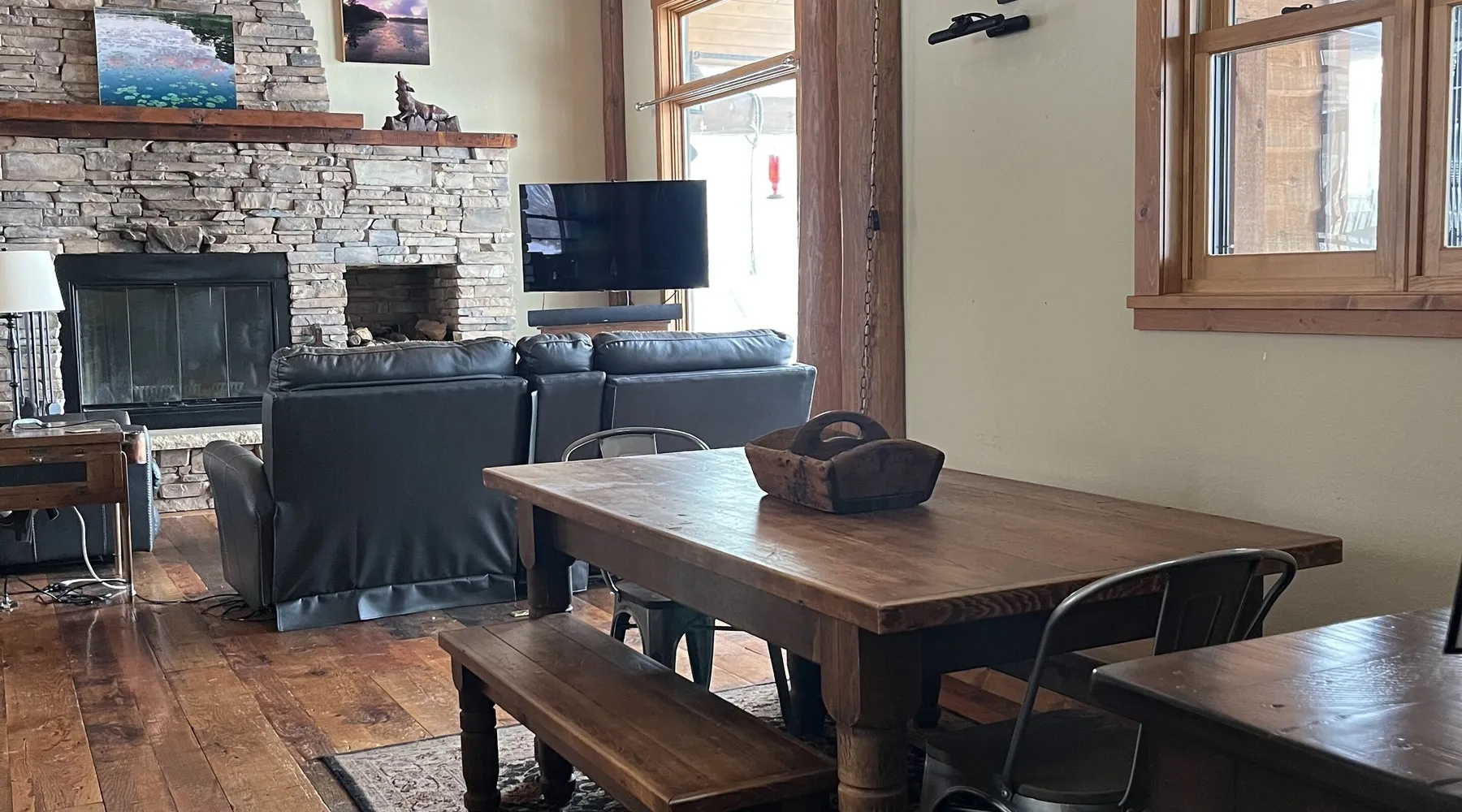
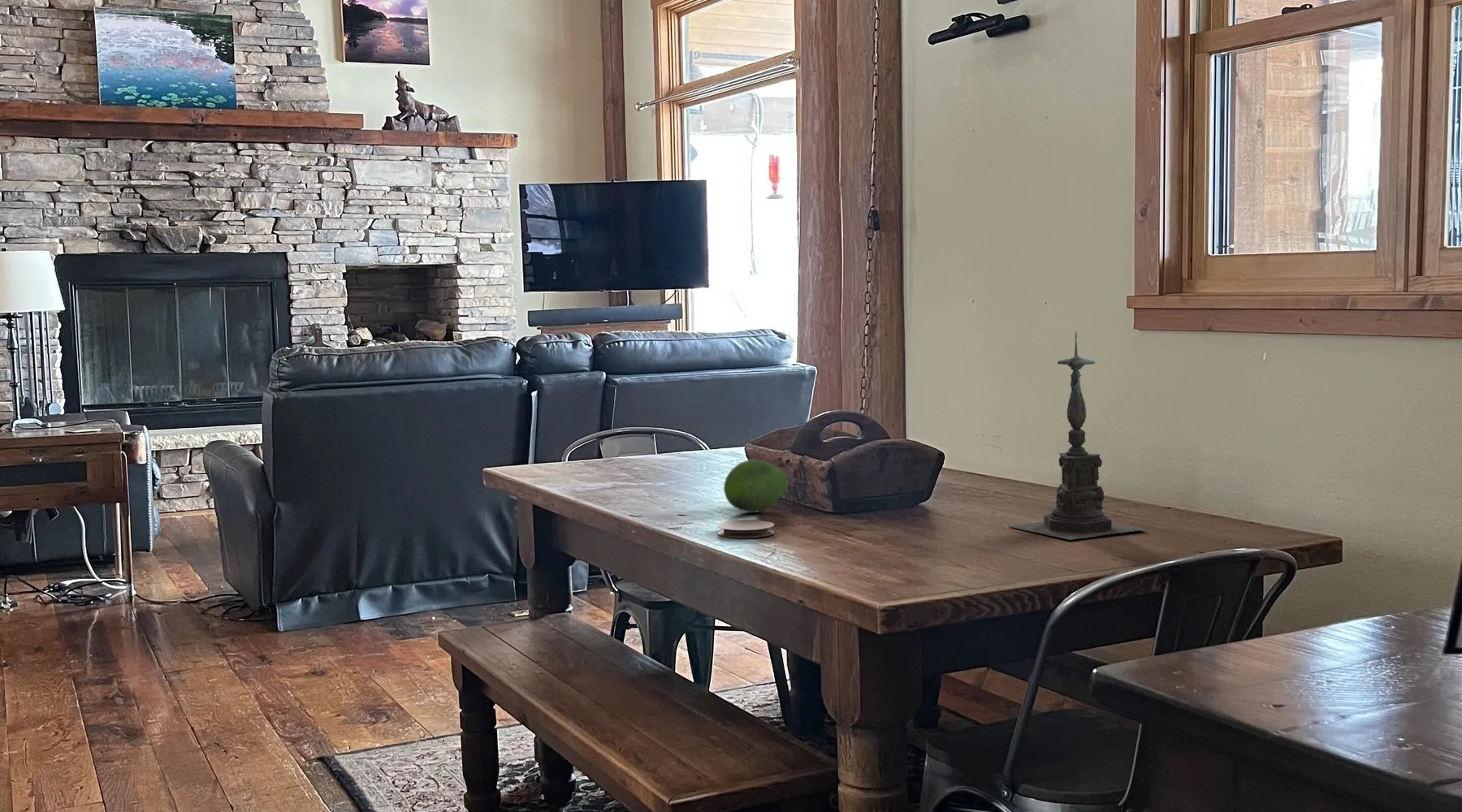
+ candle holder (1077, 430)
+ fruit (758, 485)
+ coaster (746, 529)
